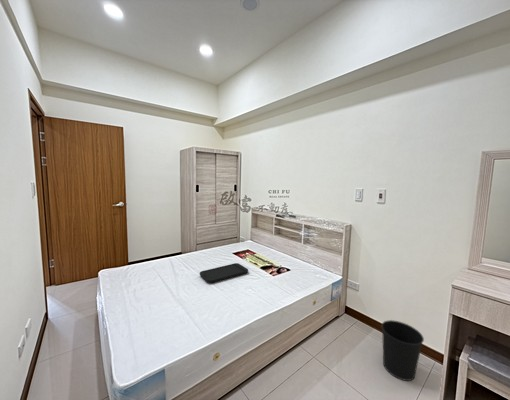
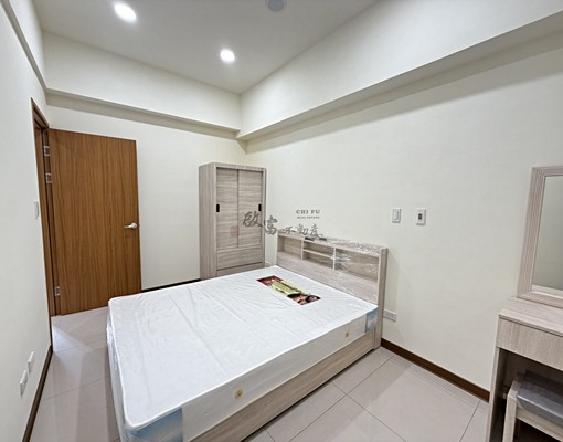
- tray (224, 272)
- wastebasket (400, 350)
